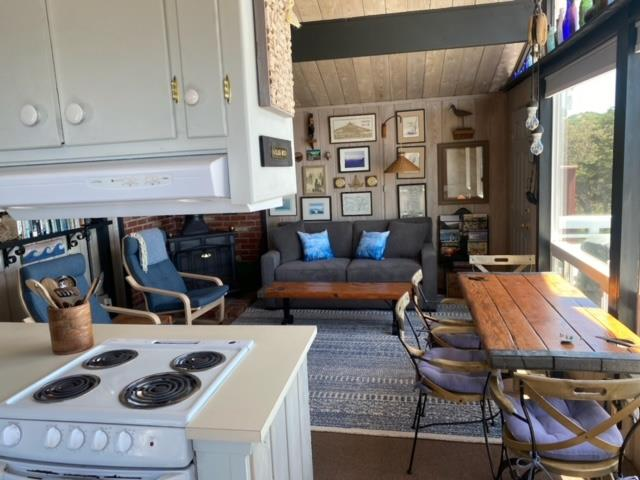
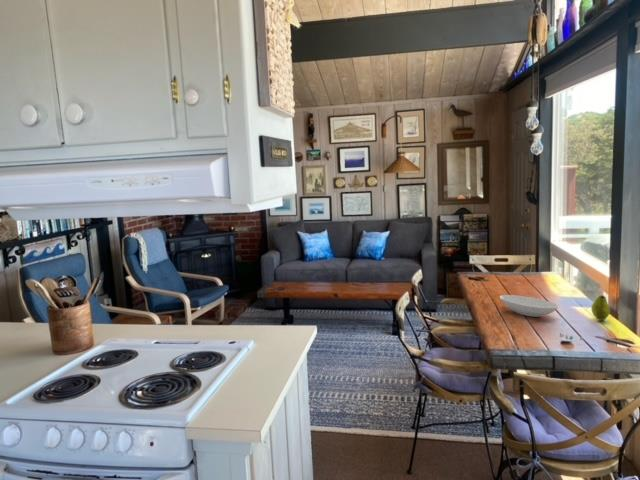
+ bowl (527, 307)
+ fruit (600, 307)
